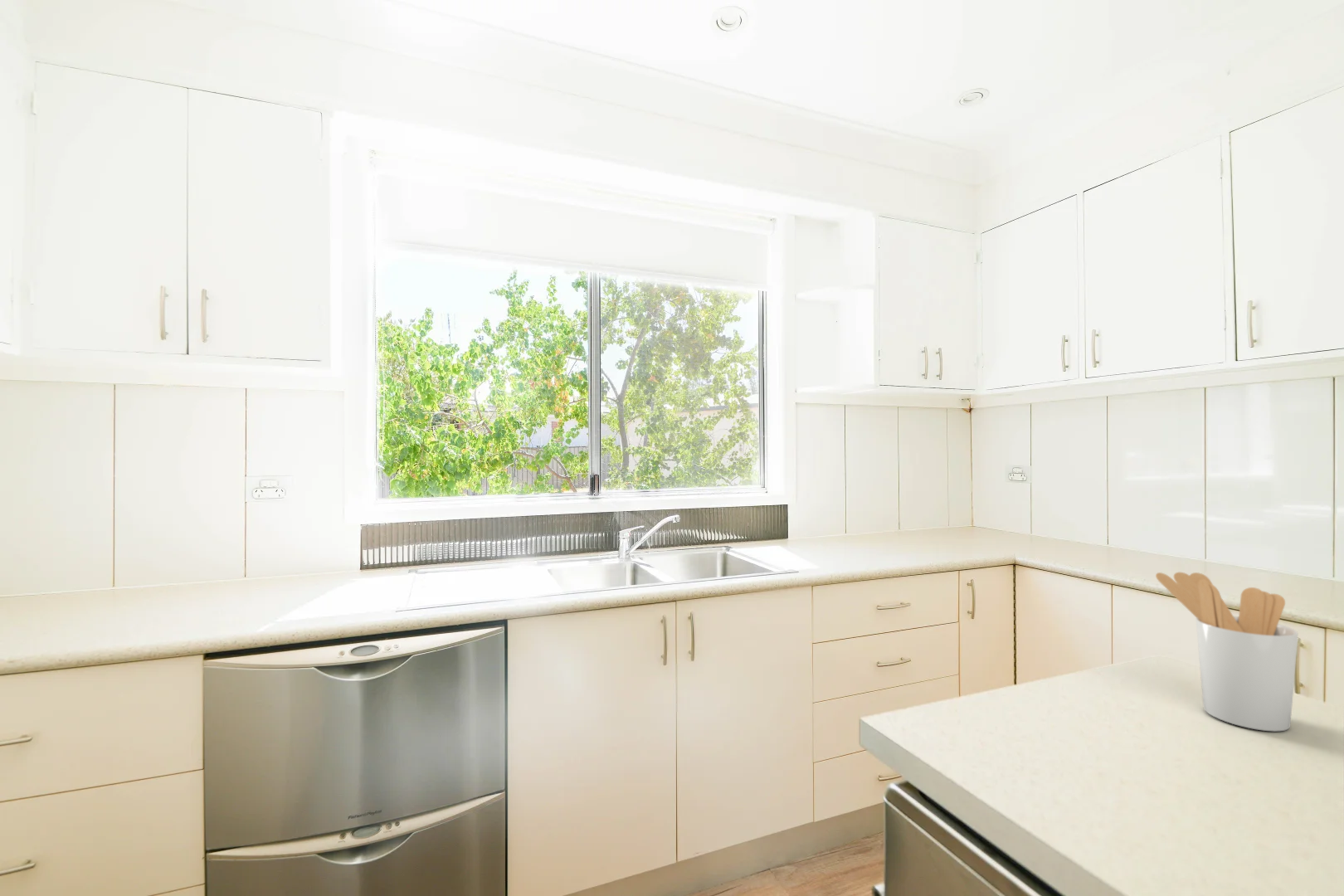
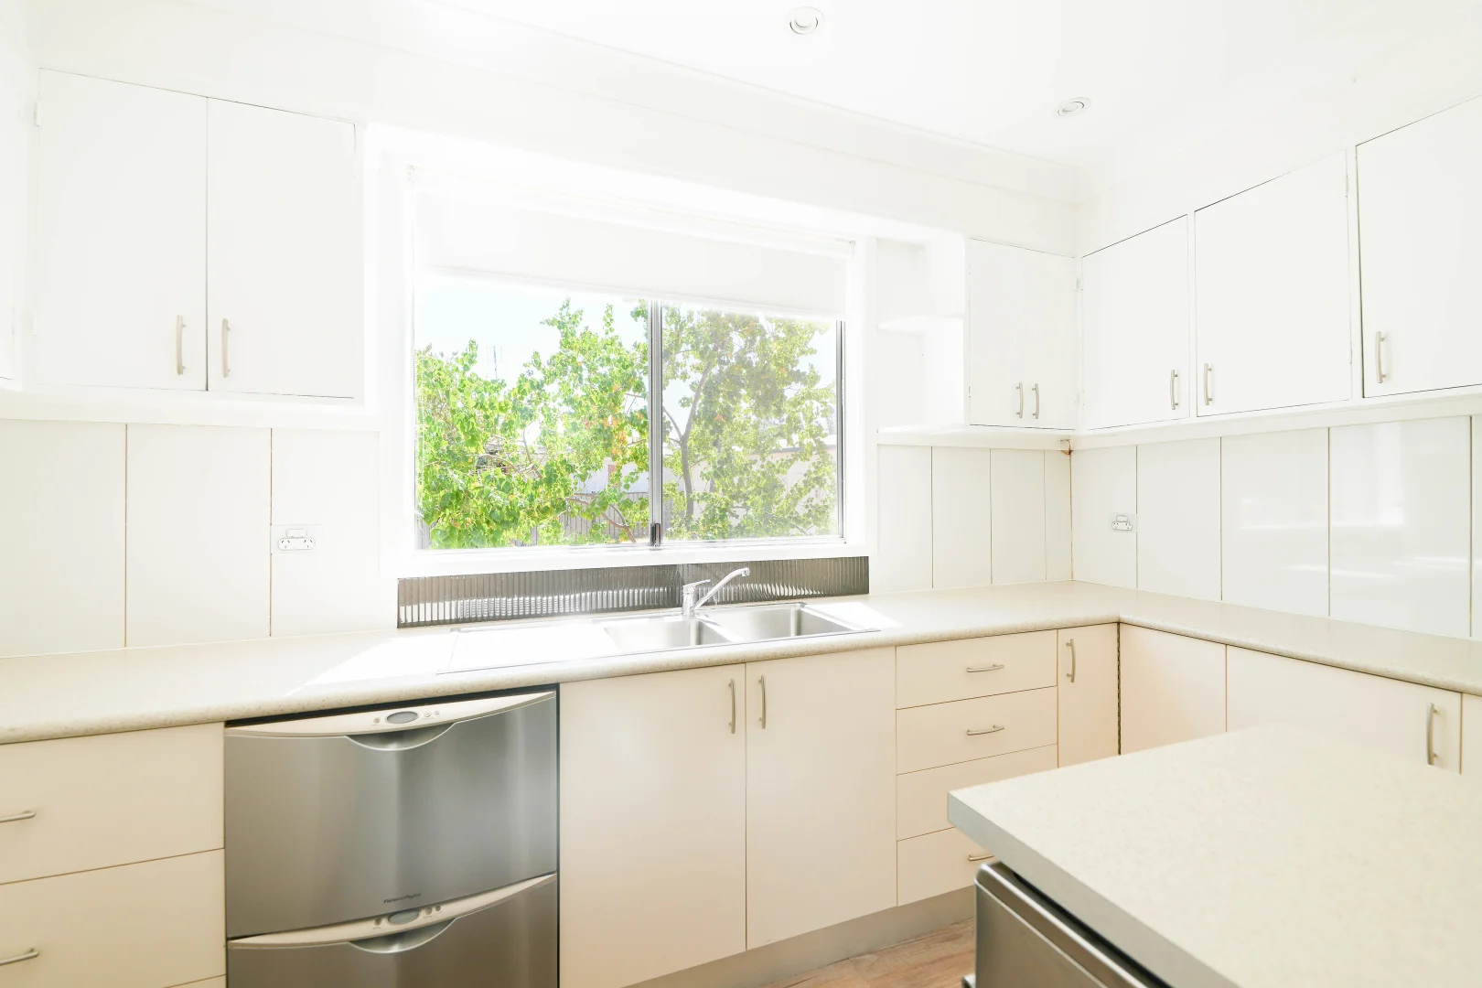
- utensil holder (1223, 642)
